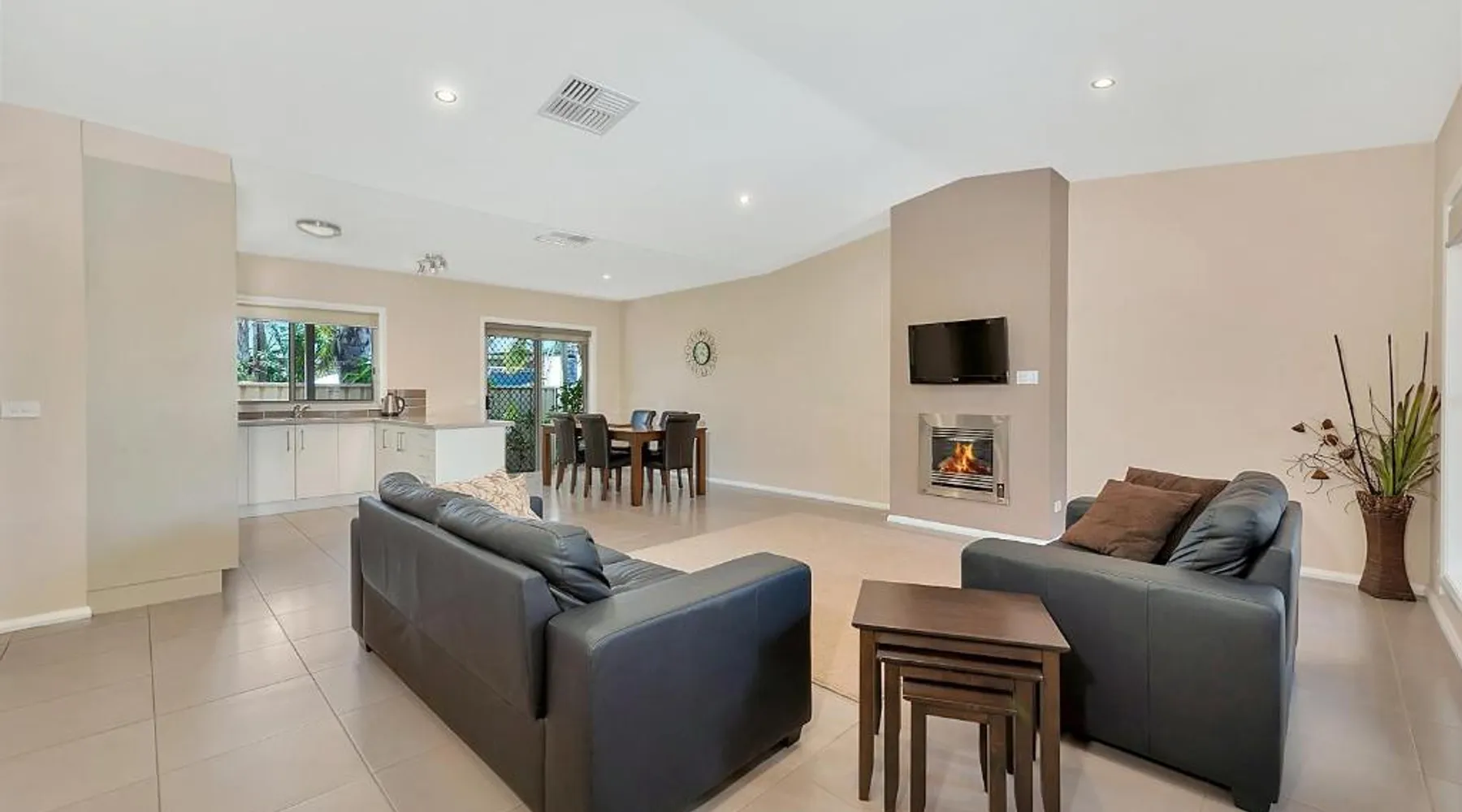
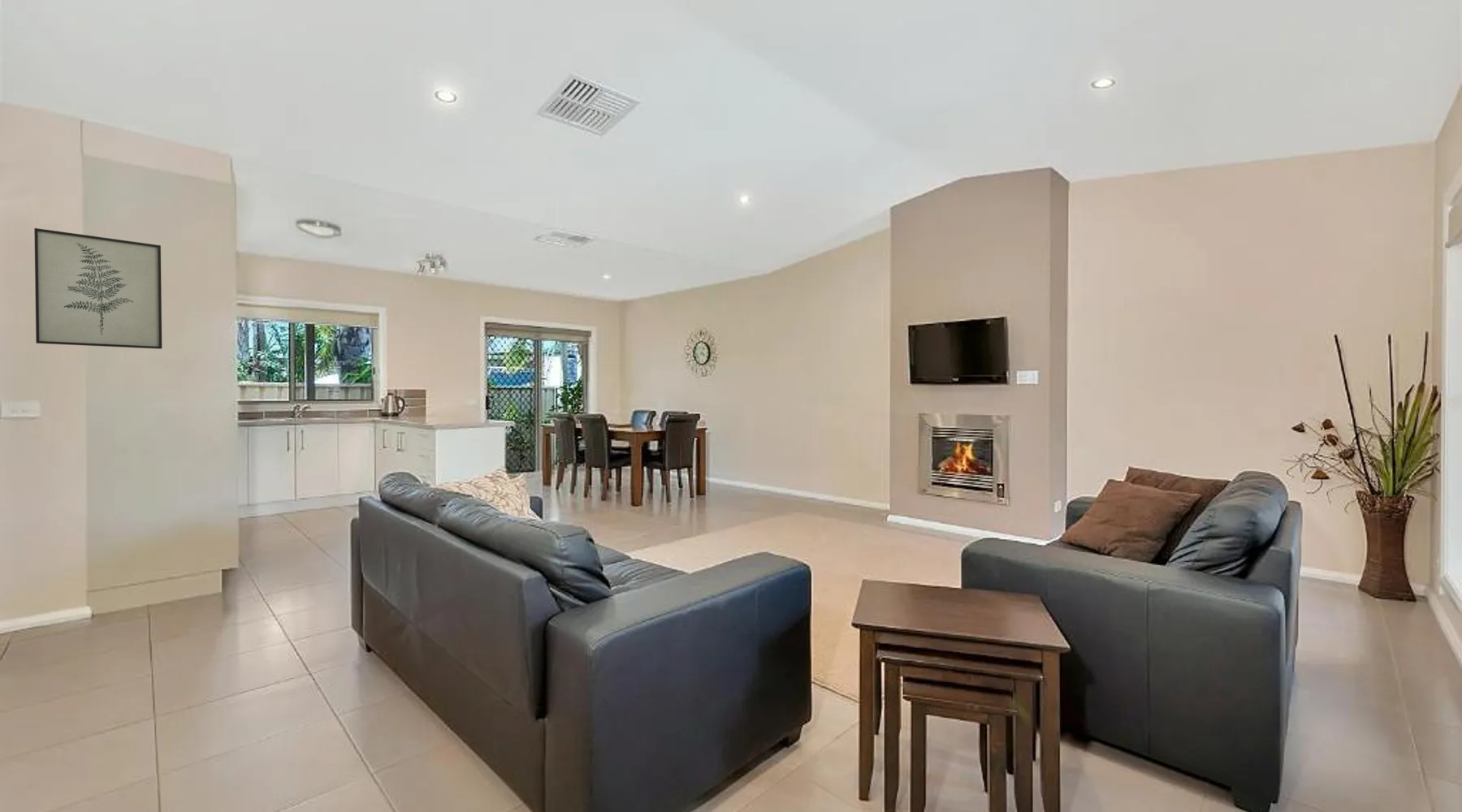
+ wall art (101, 292)
